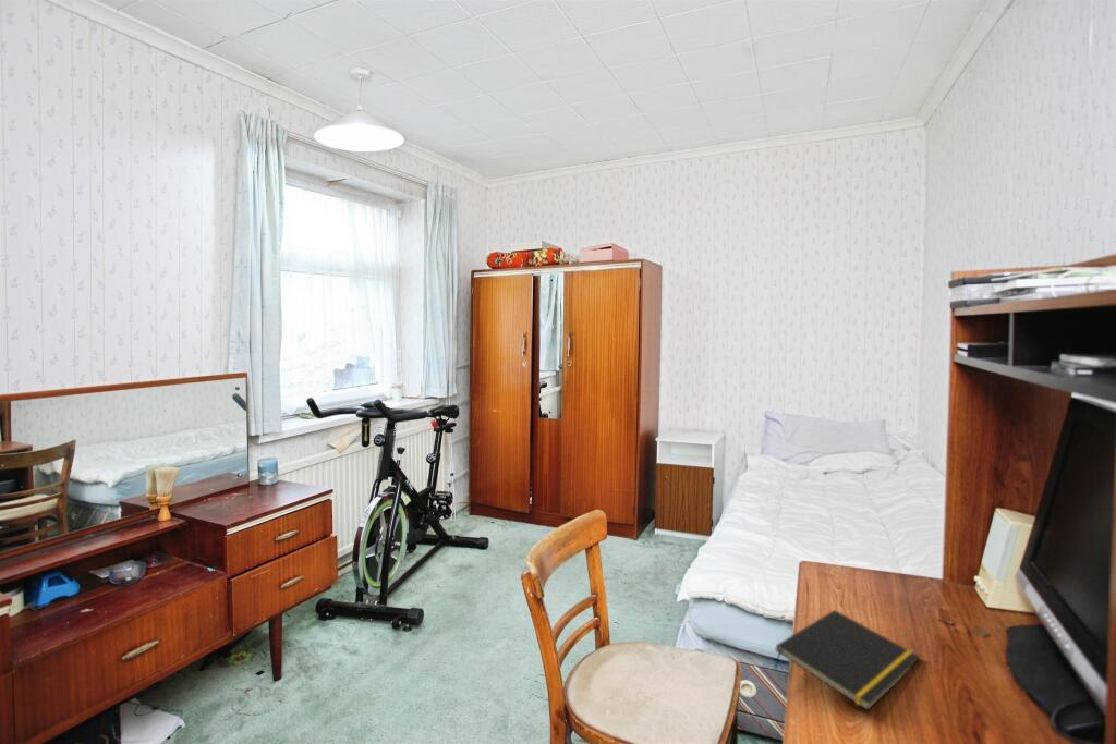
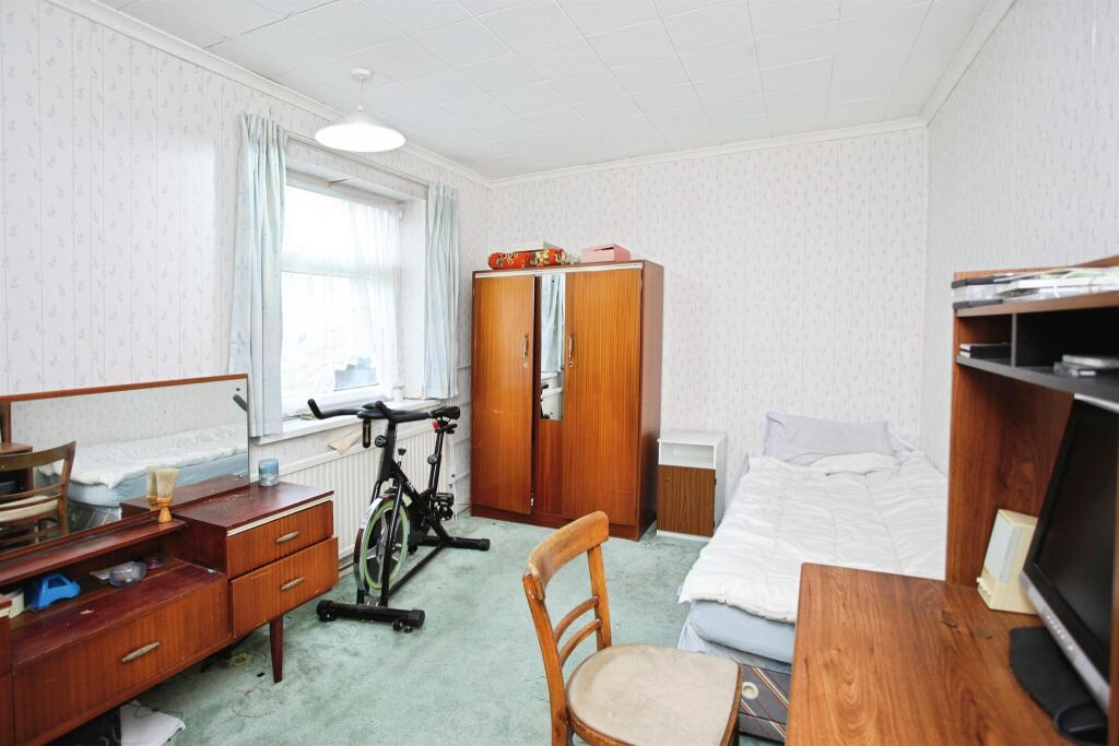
- notepad (848, 654)
